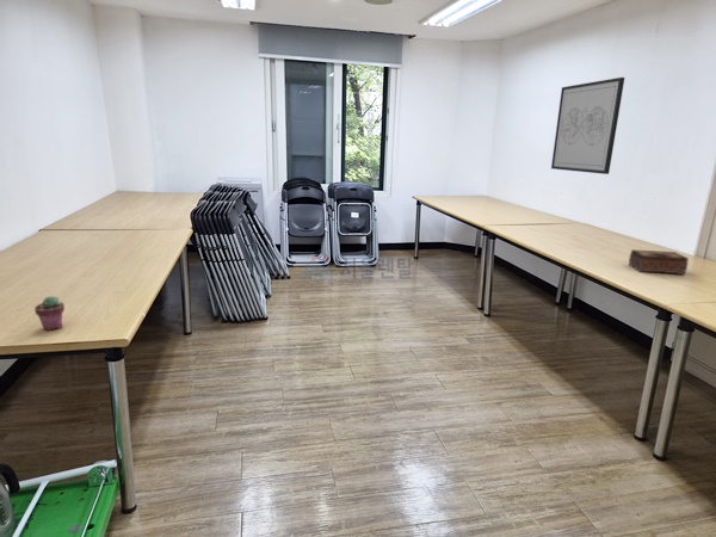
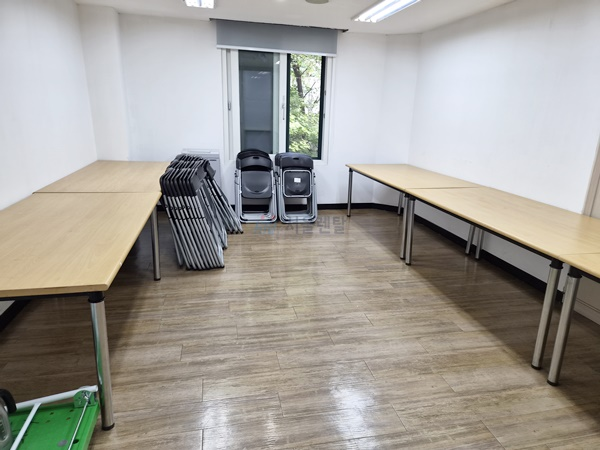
- wall art (584, 128)
- tissue box (656, 261)
- potted succulent (50, 311)
